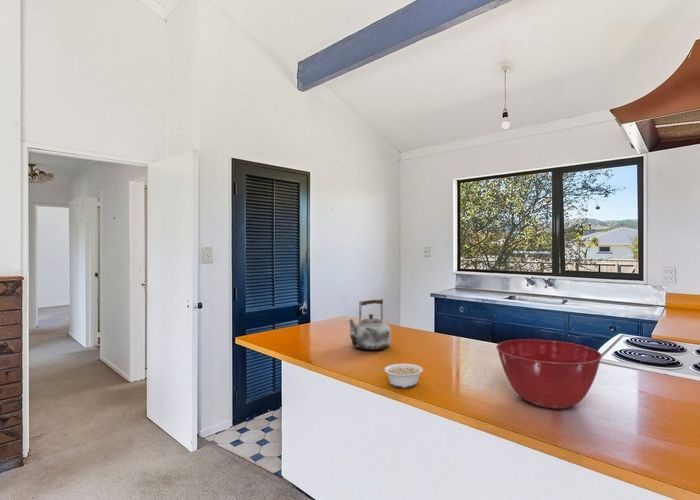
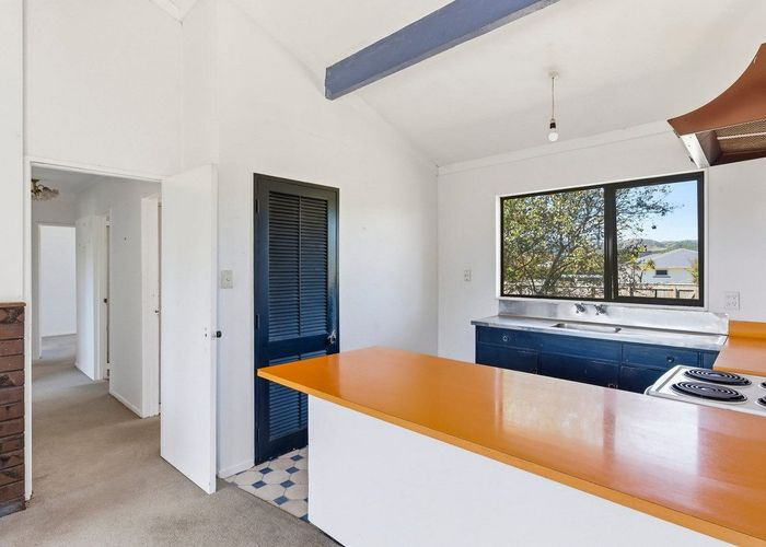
- kettle (367, 323)
- mixing bowl (546, 374)
- legume (402, 375)
